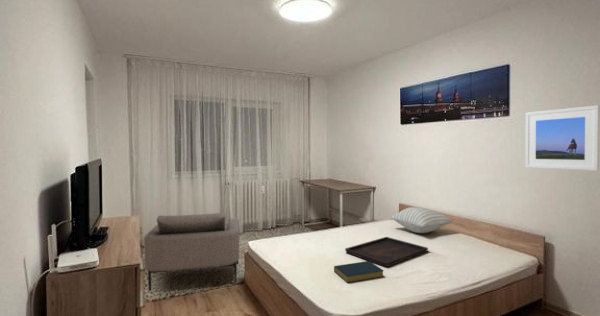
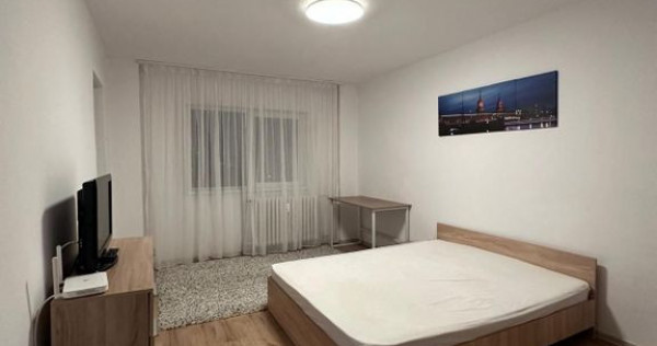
- serving tray (386, 250)
- armchair (195, 243)
- pillow (420, 219)
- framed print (559, 139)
- hardback book (358, 271)
